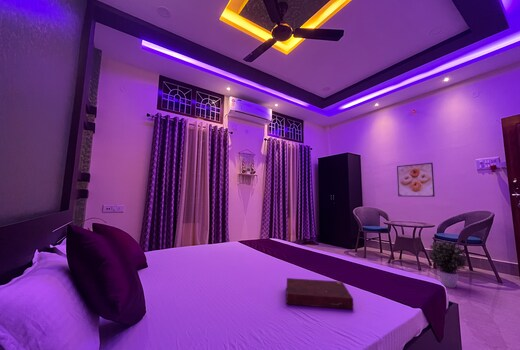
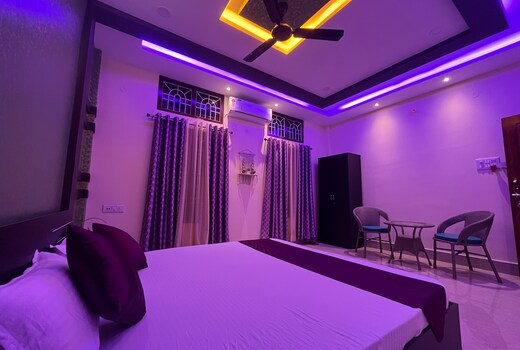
- book (316, 292)
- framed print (414, 180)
- potted plant (447, 263)
